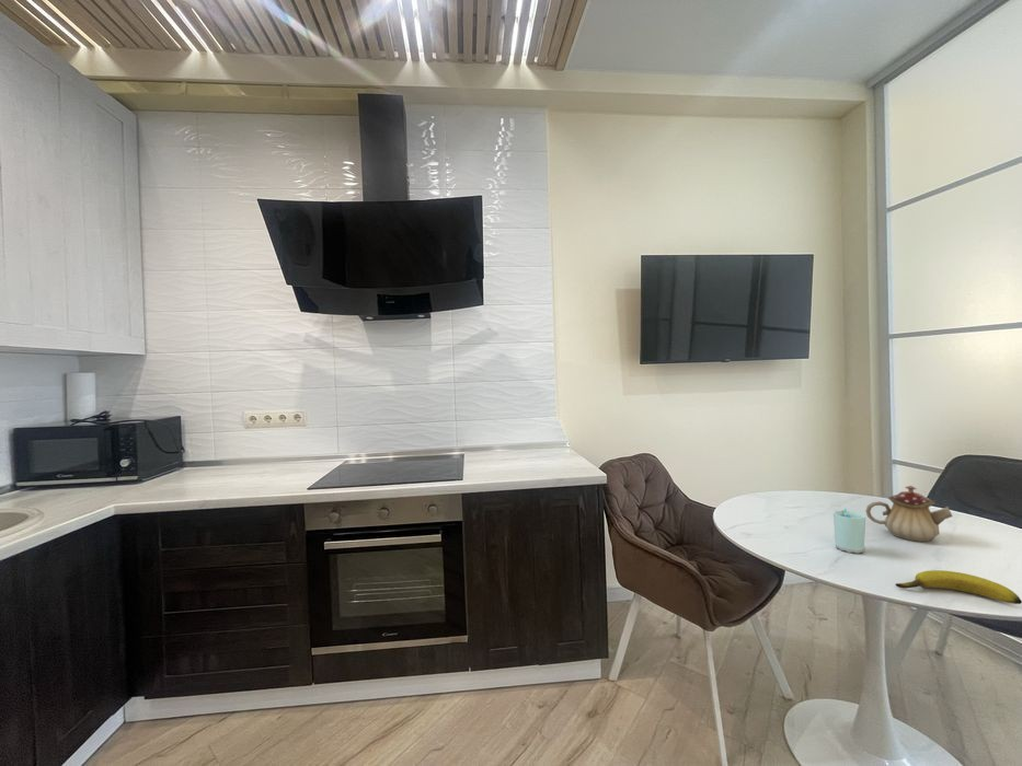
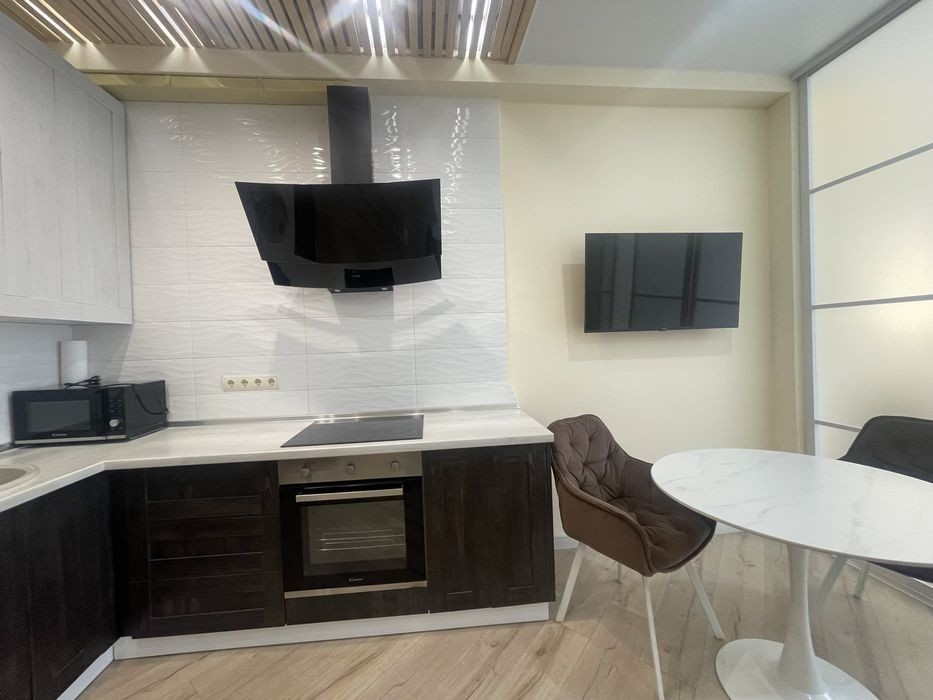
- cup (849, 527)
- teapot (907, 510)
- banana (953, 583)
